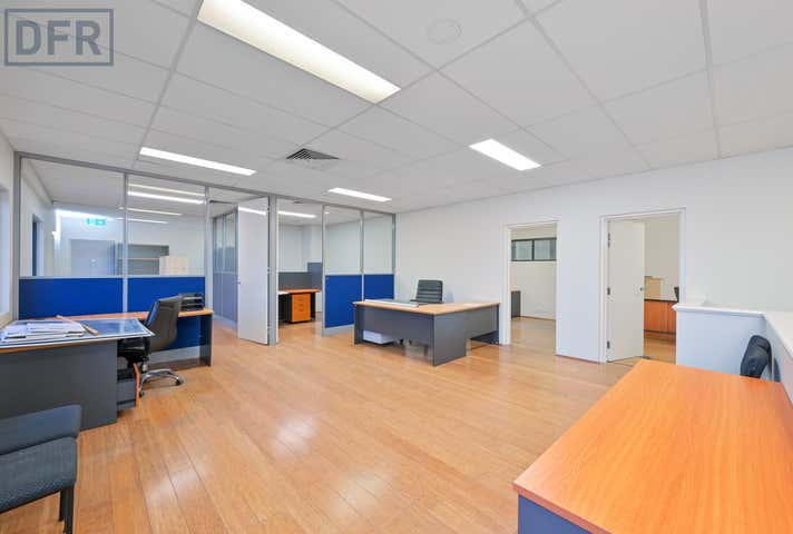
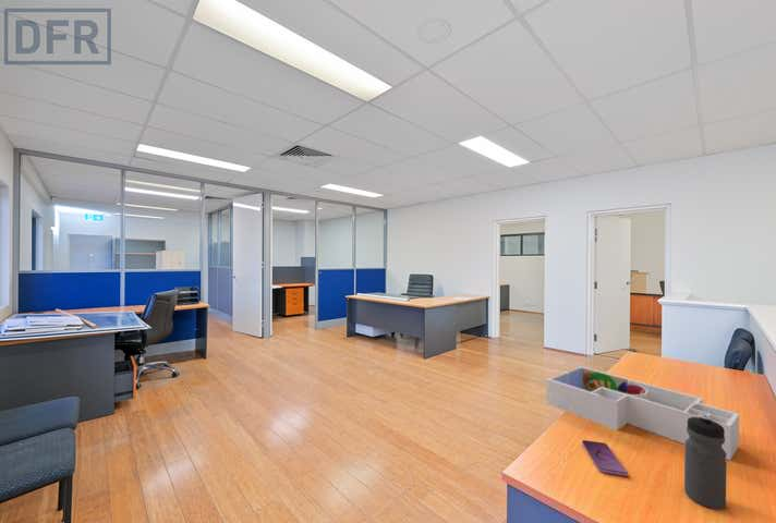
+ water bottle (704, 457)
+ smartphone (603, 457)
+ desk organizer (633, 405)
